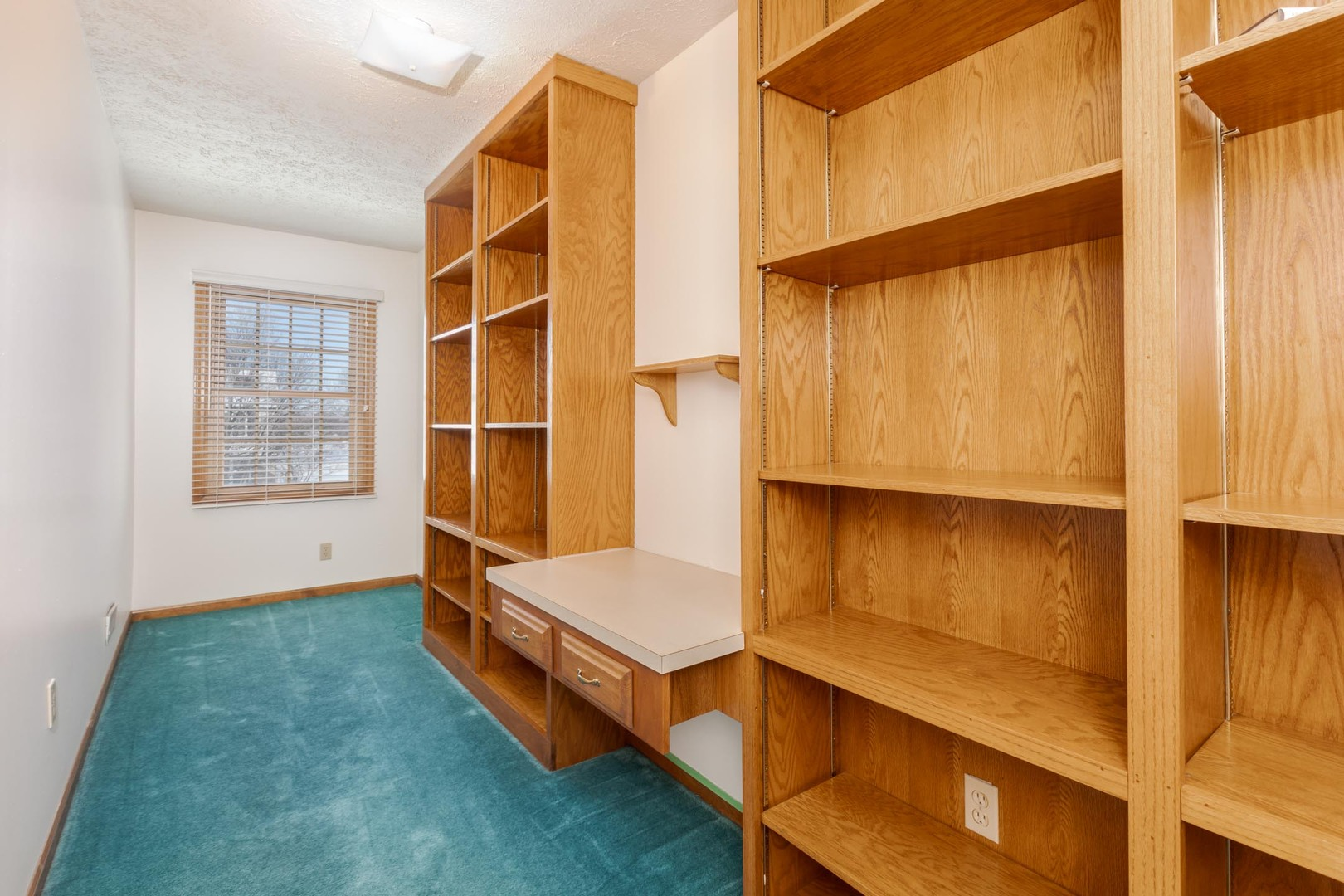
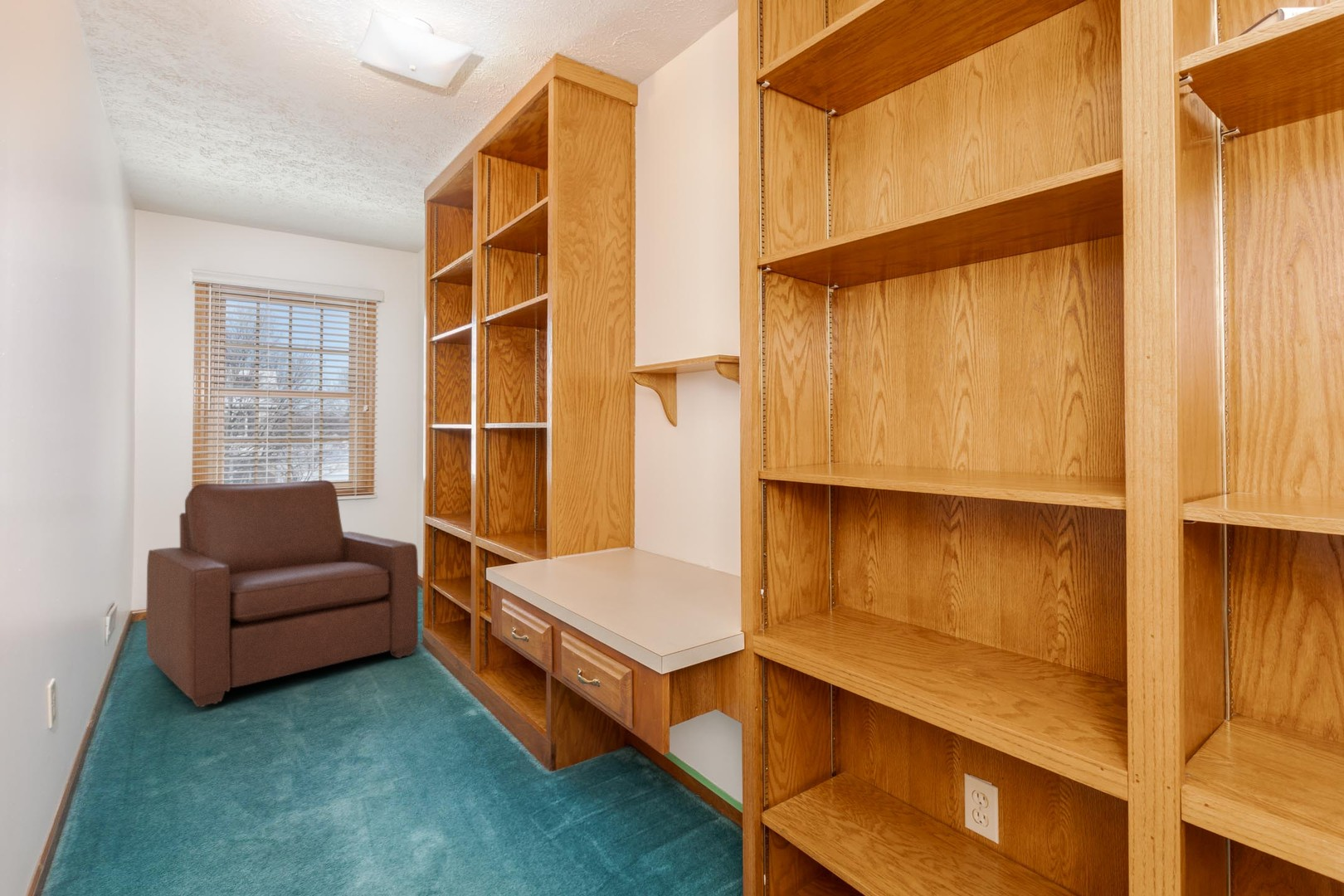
+ chair (285, 571)
